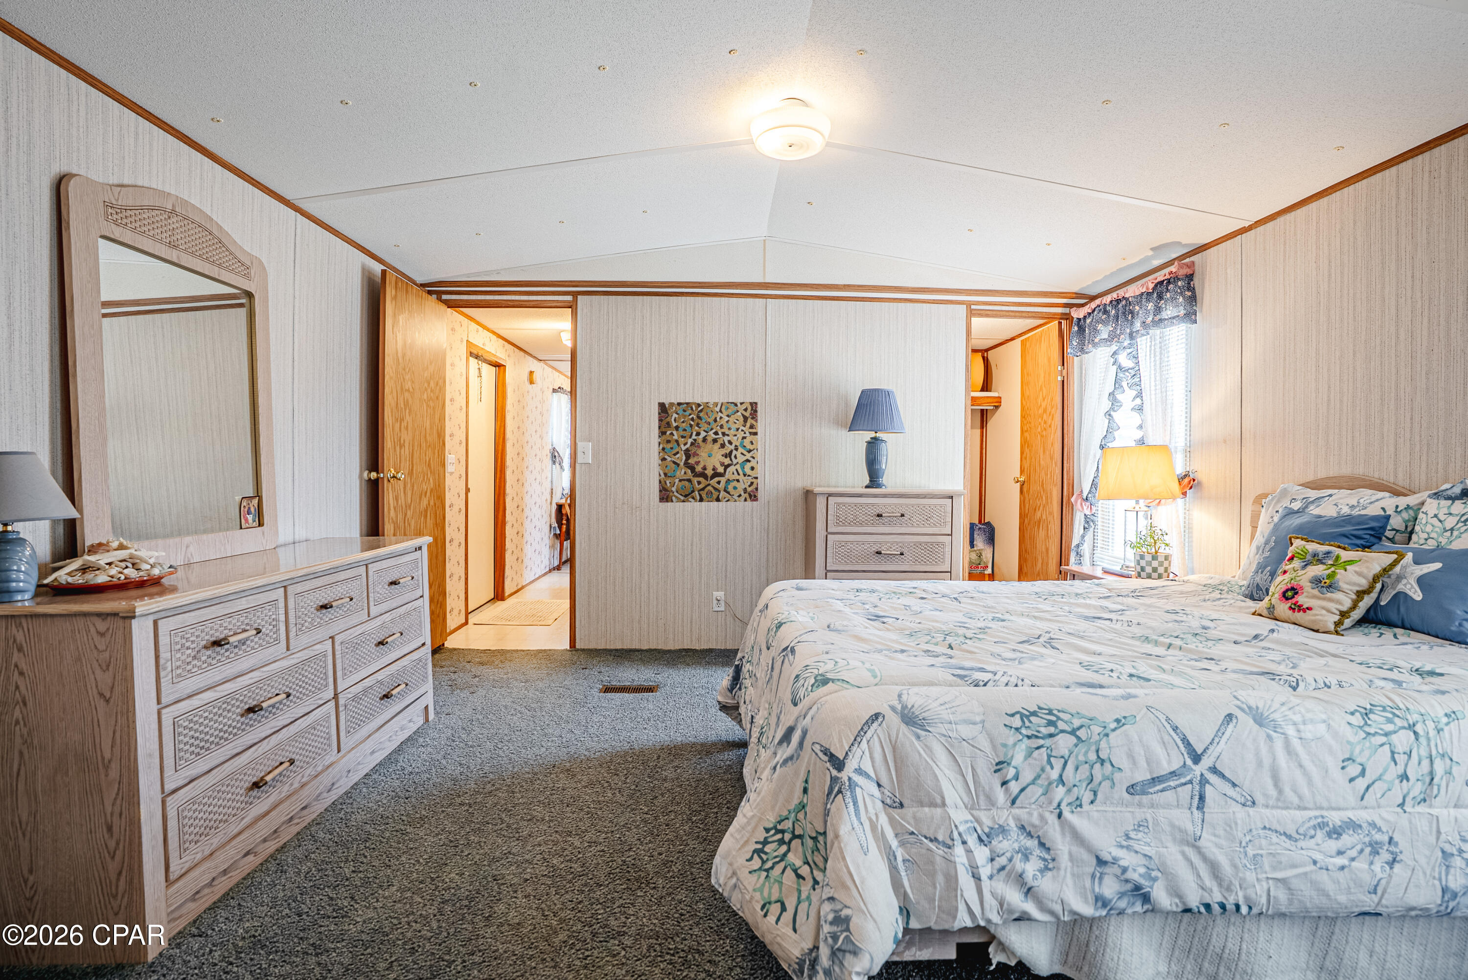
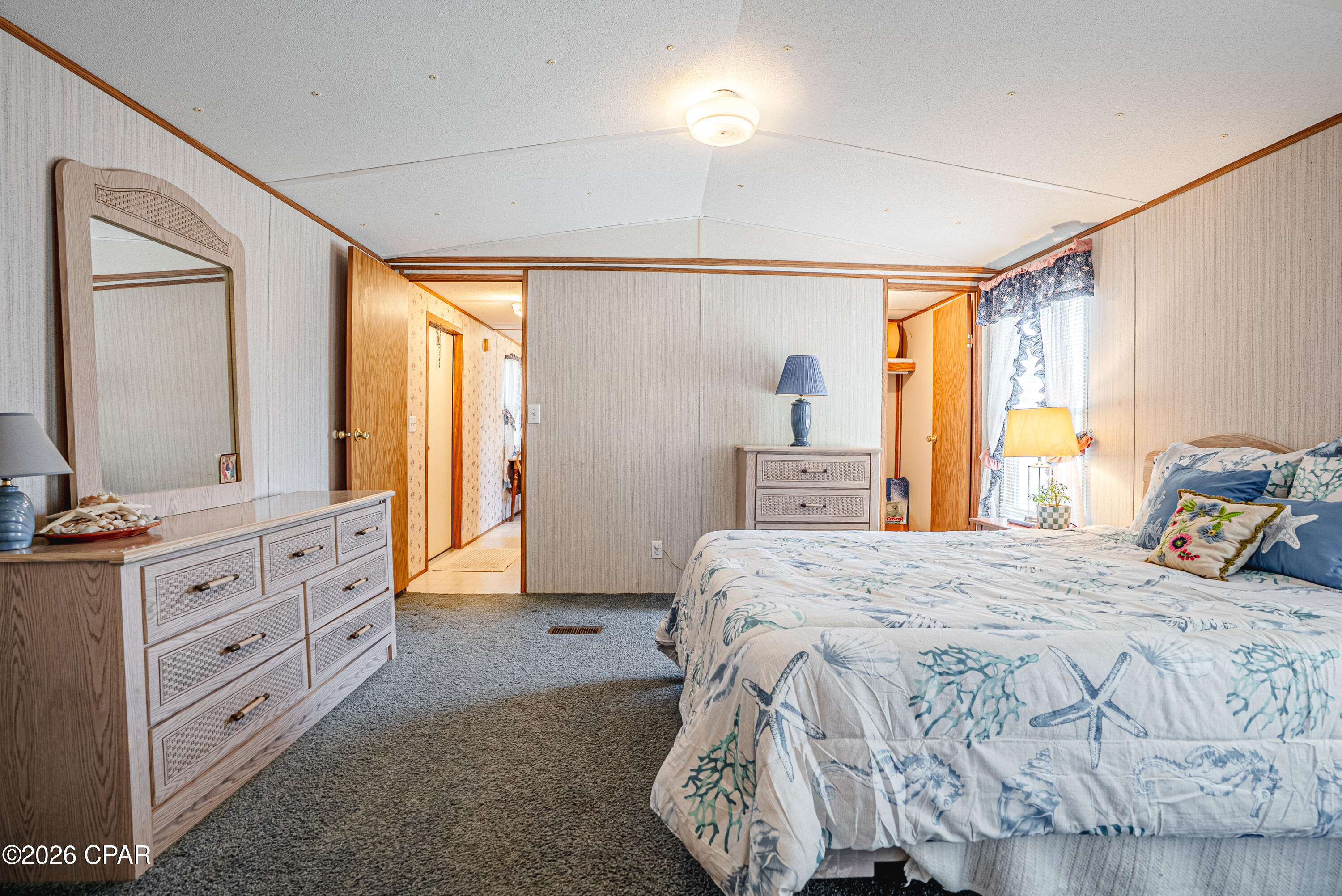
- wall art (708, 452)
